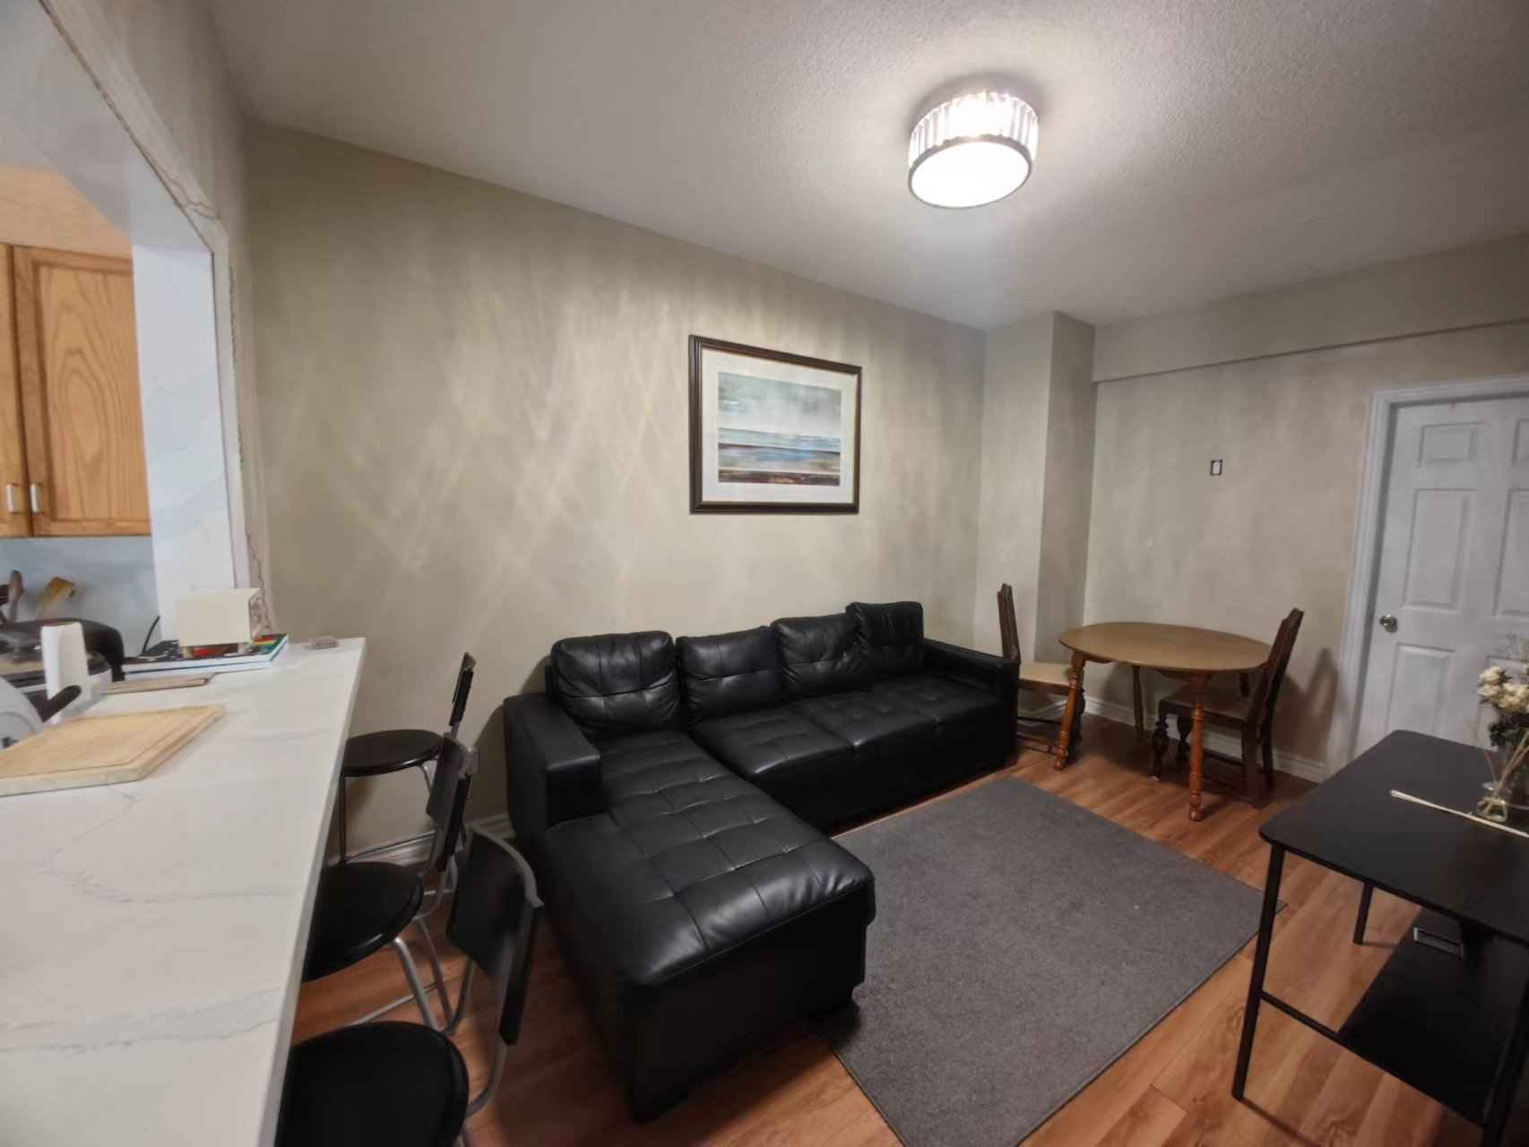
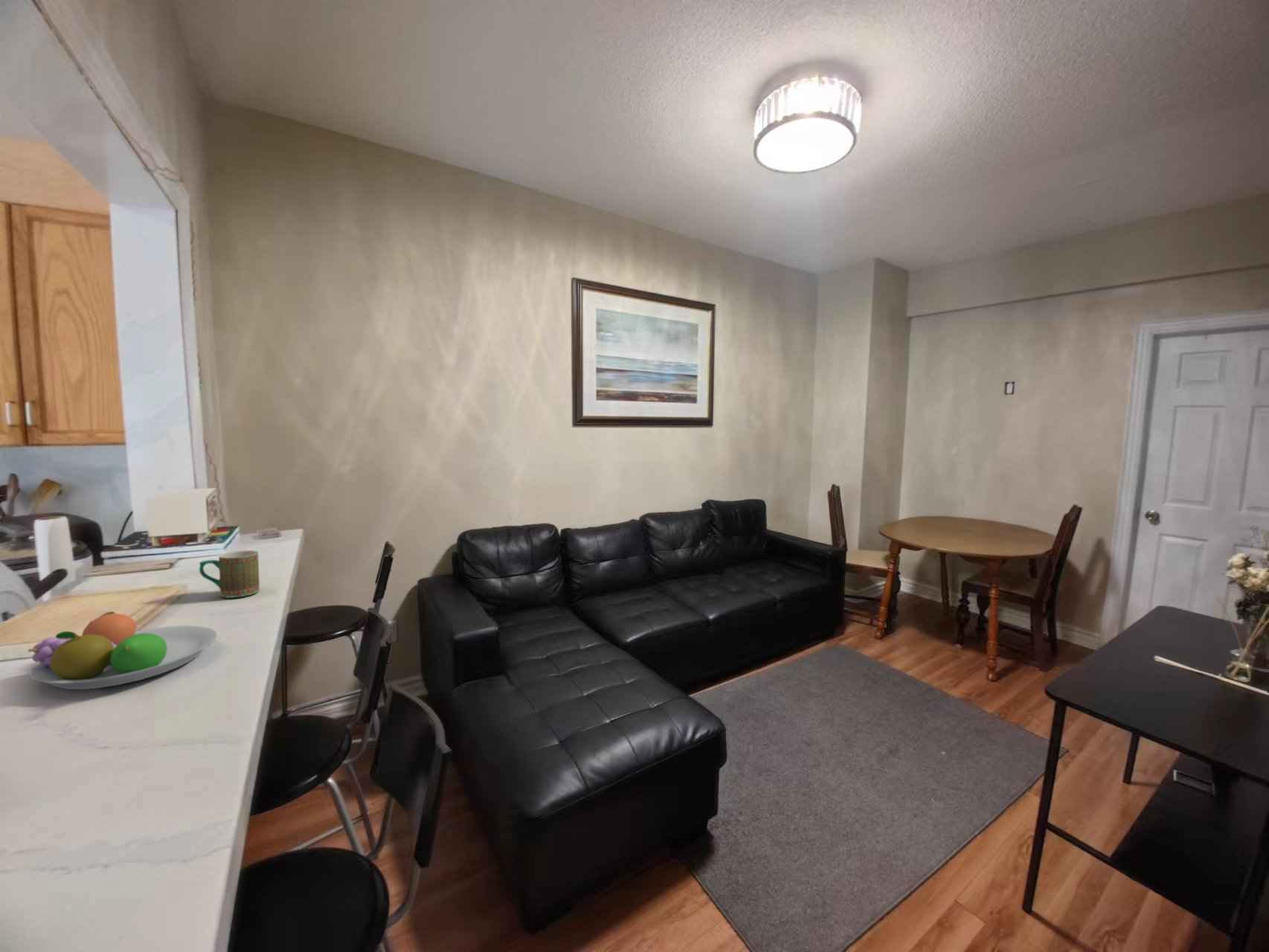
+ mug (230, 574)
+ fruit bowl (128, 640)
